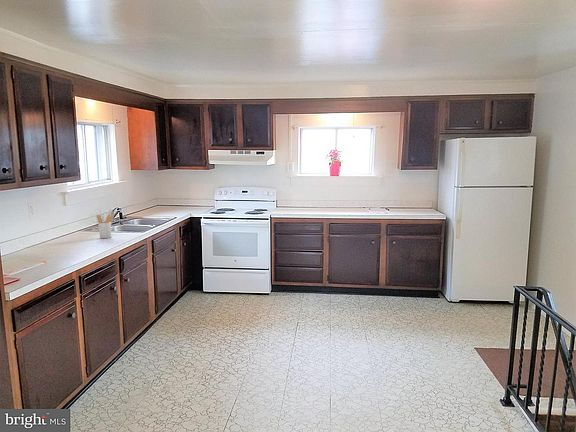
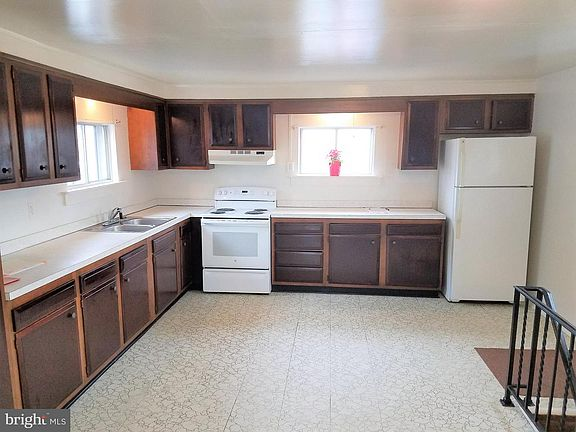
- utensil holder (106, 225)
